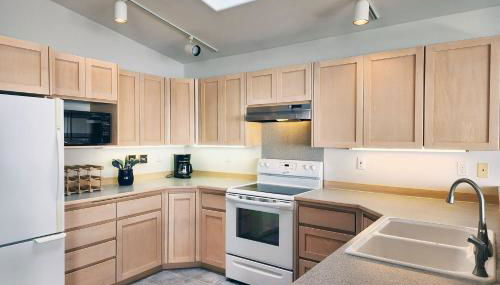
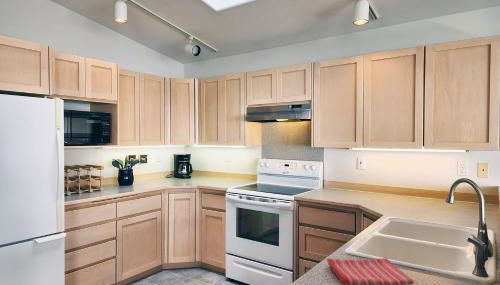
+ dish towel (366, 270)
